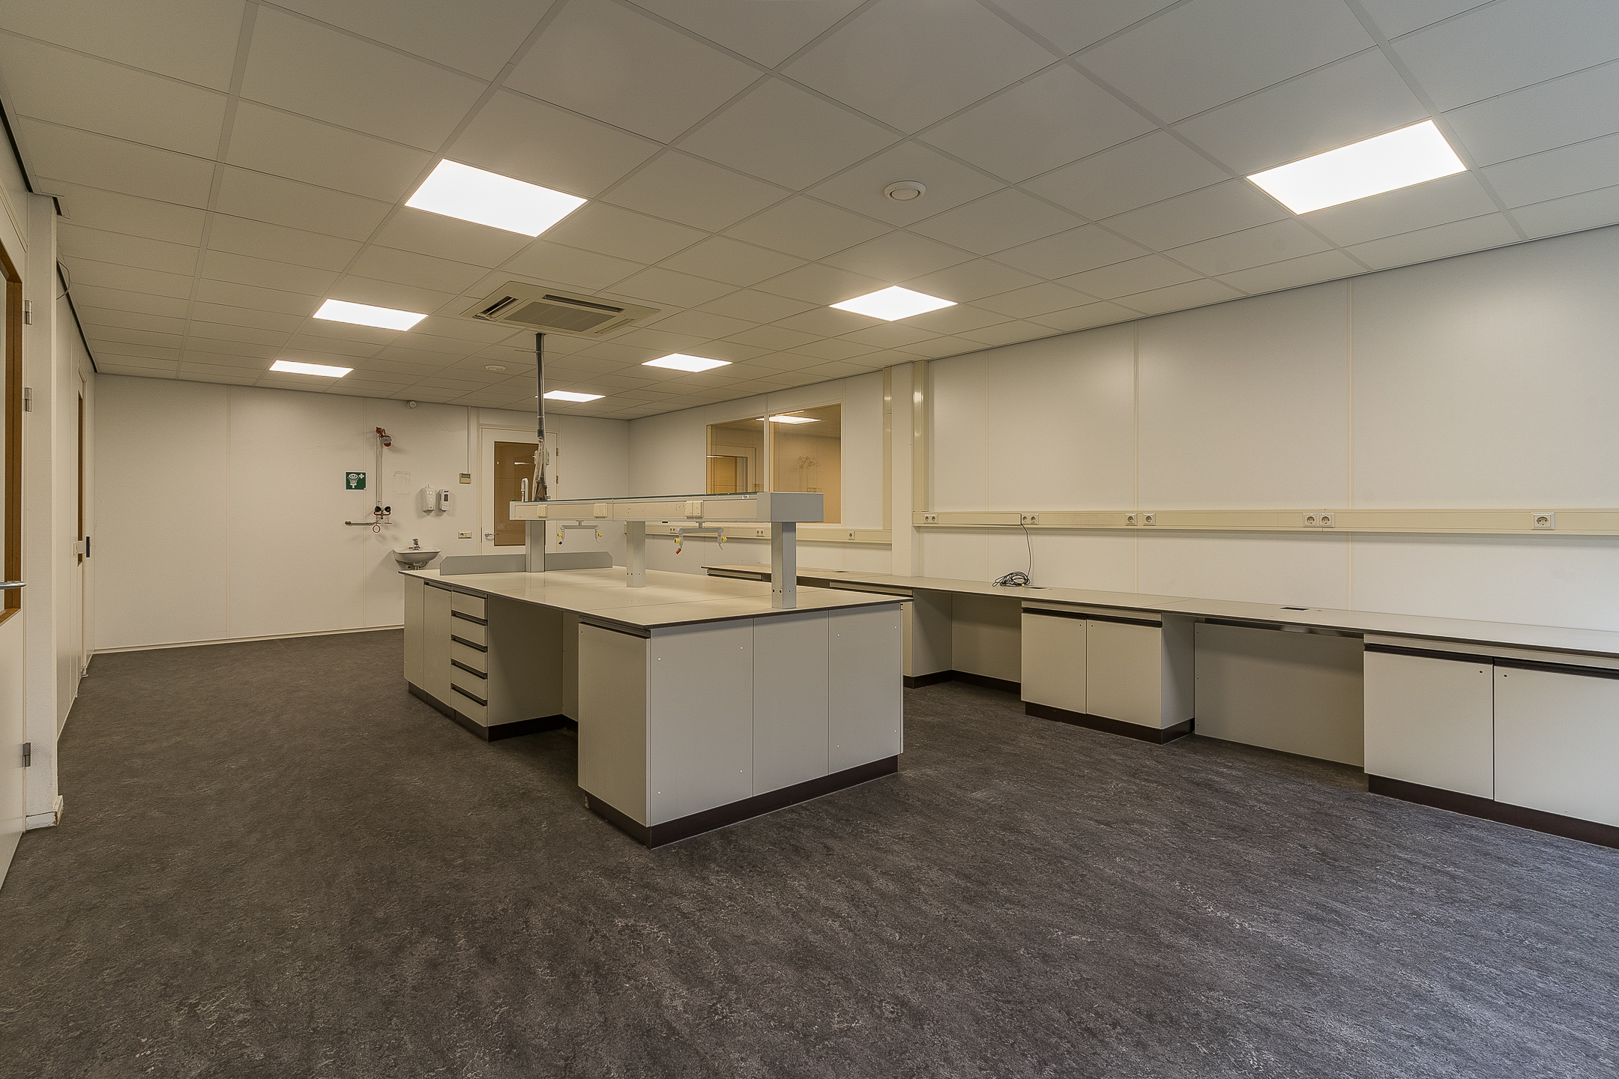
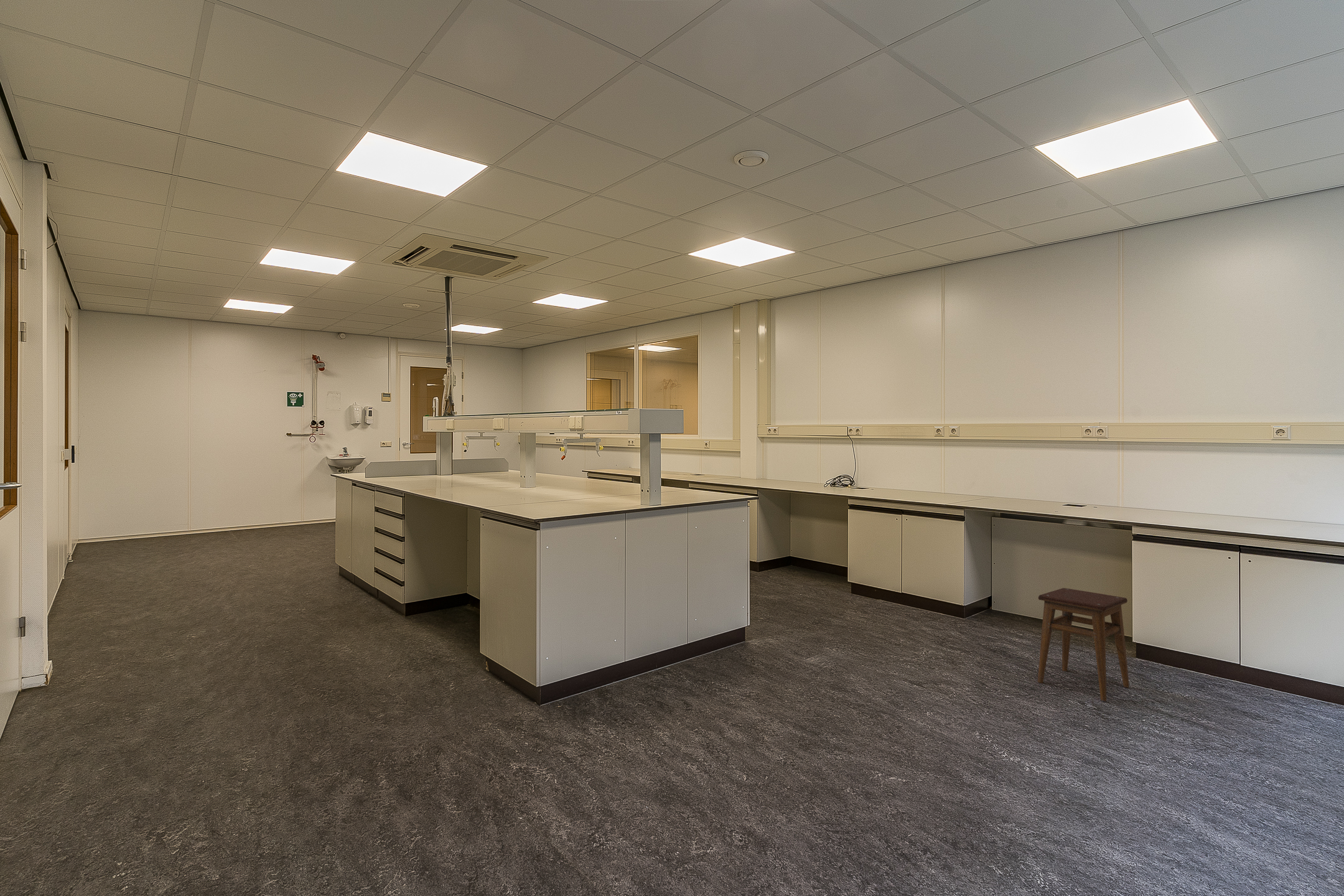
+ stool (1085, 635)
